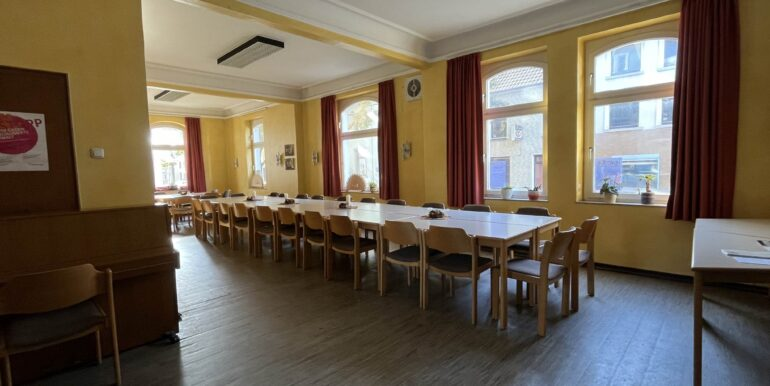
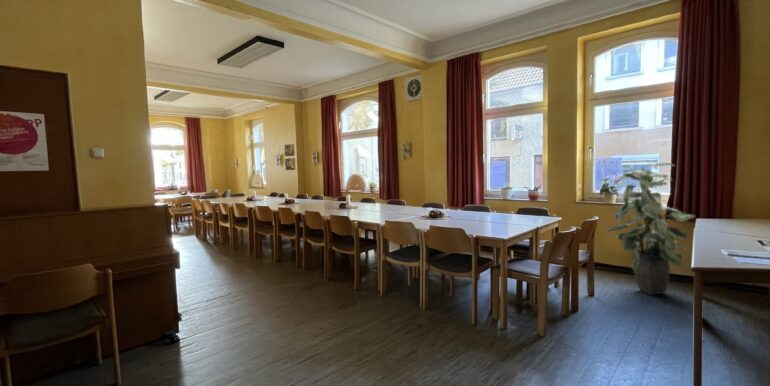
+ indoor plant (653, 230)
